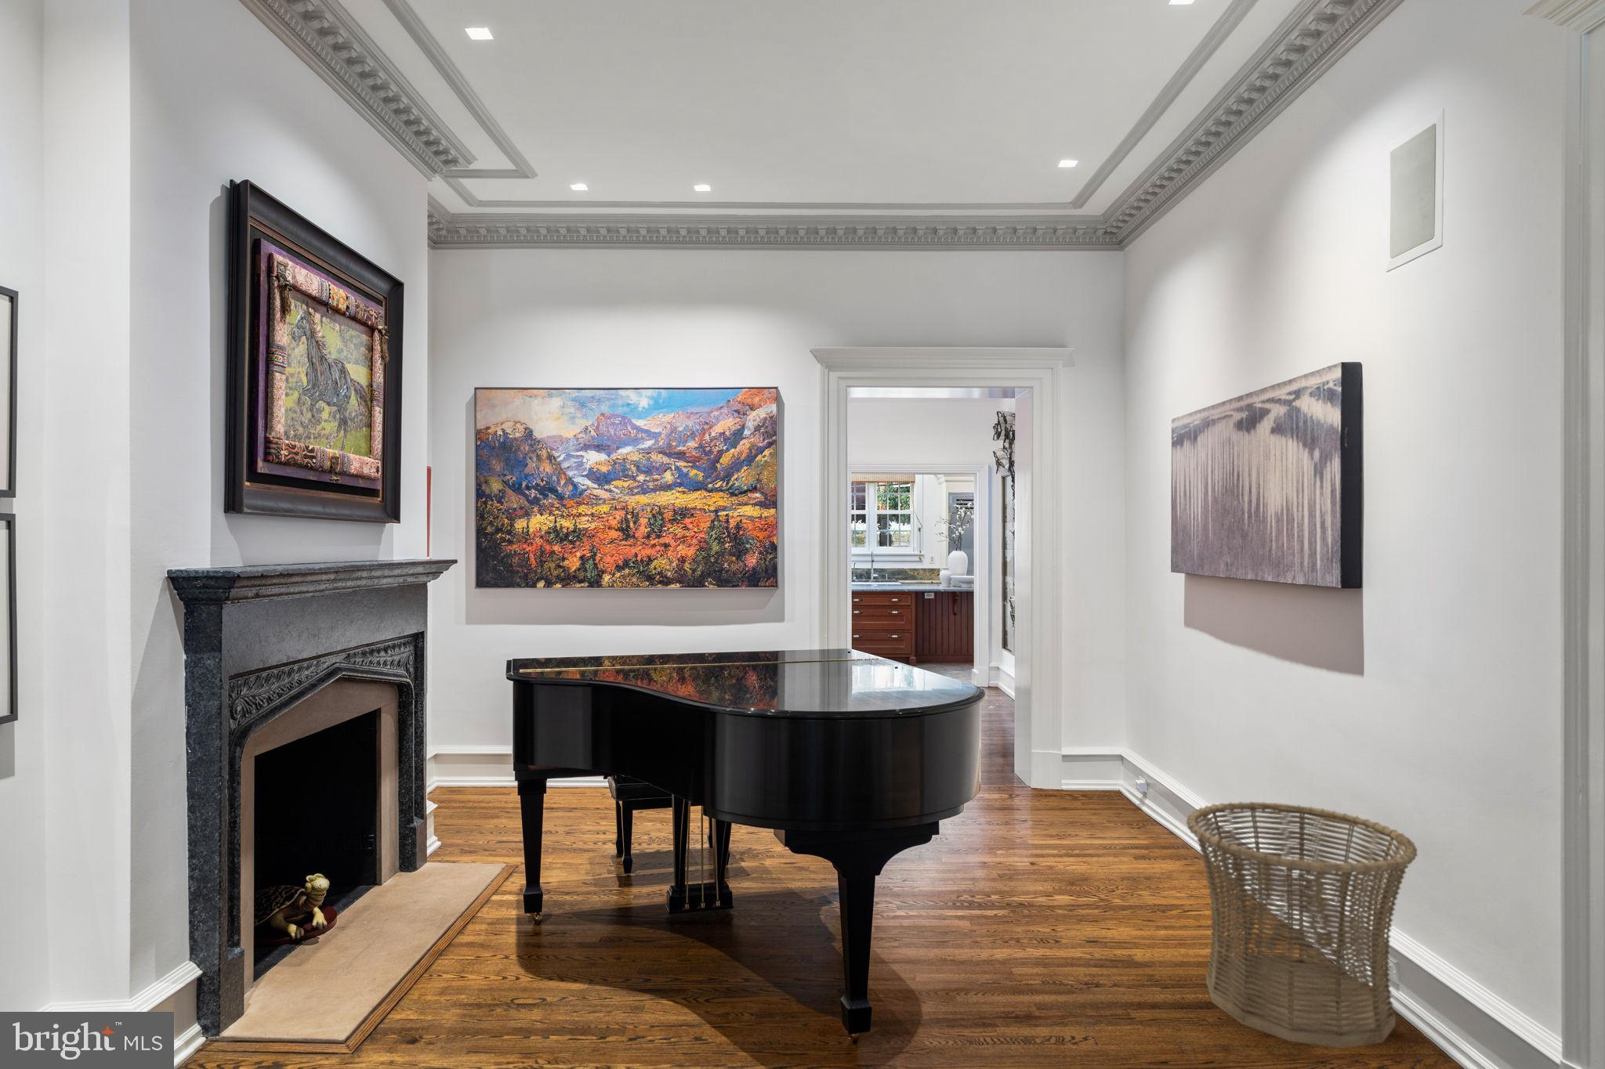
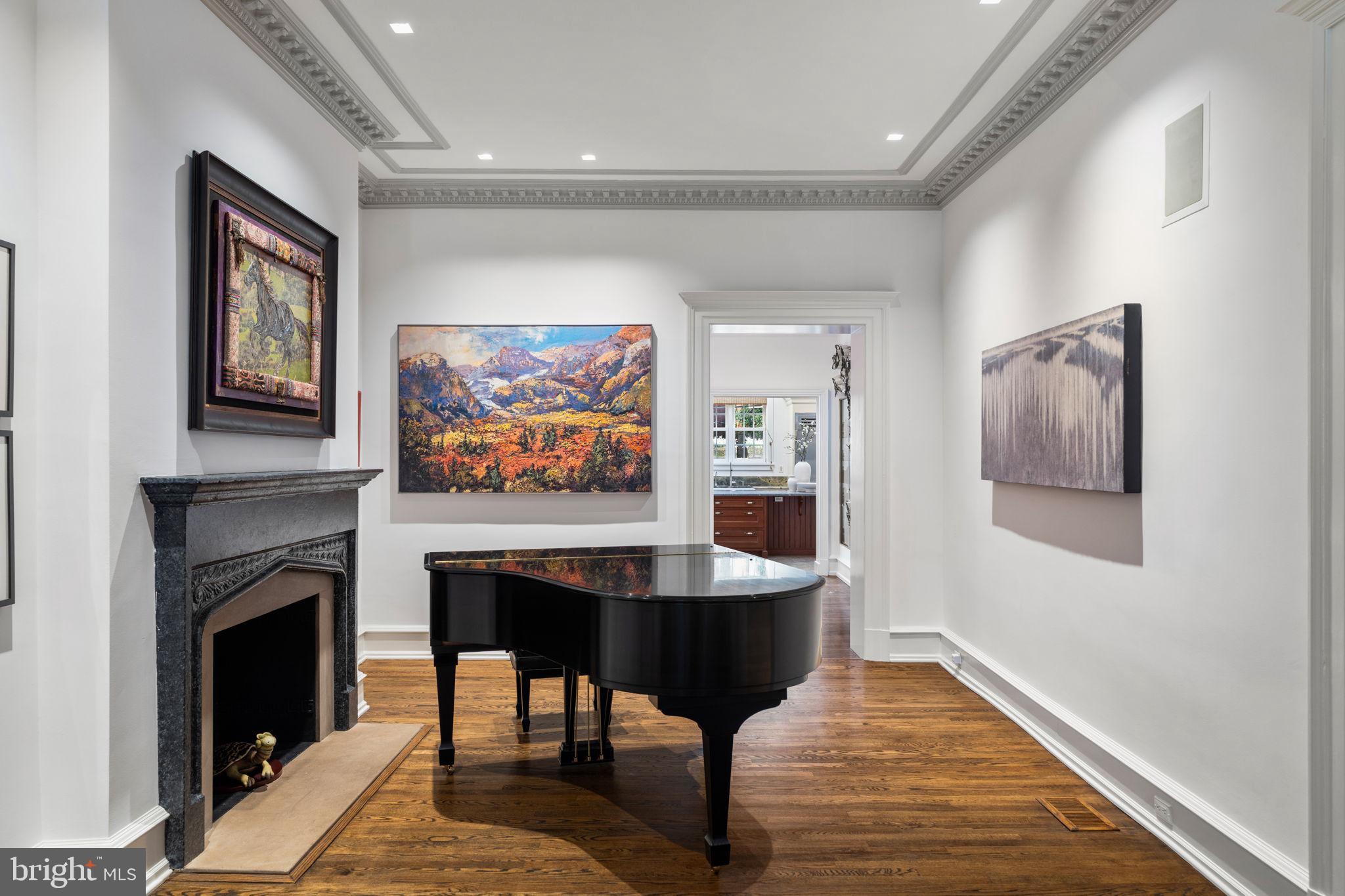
- basket (1296, 915)
